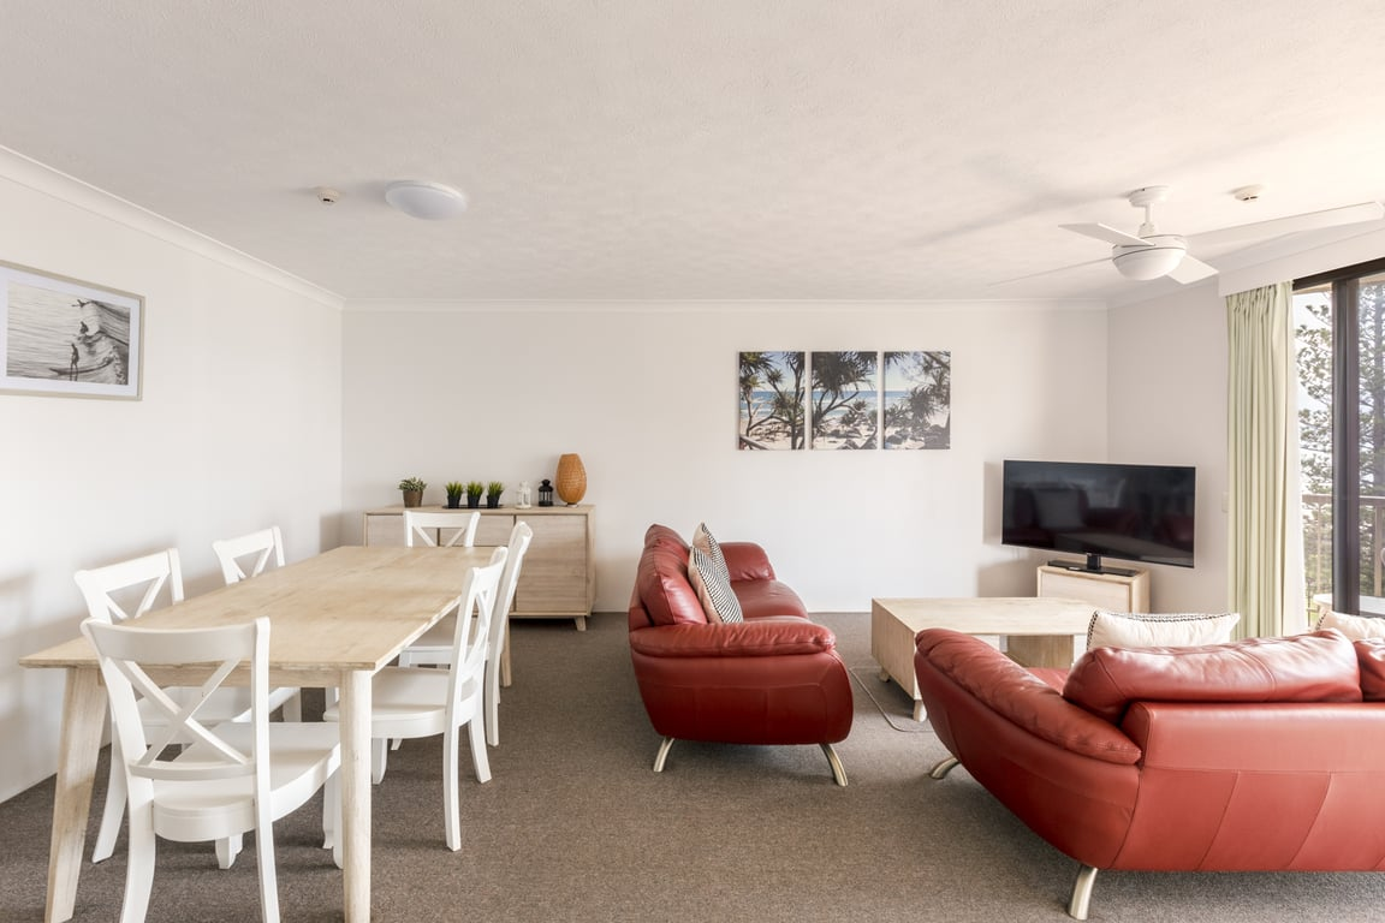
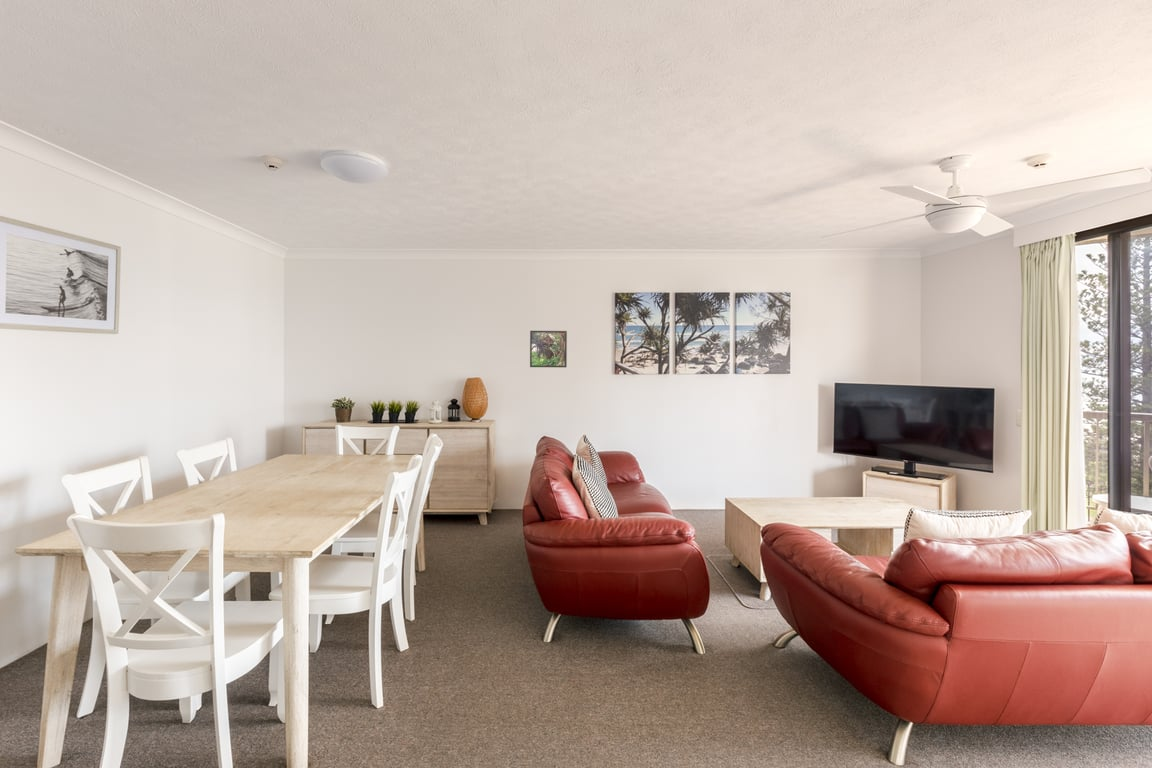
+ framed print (548, 349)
